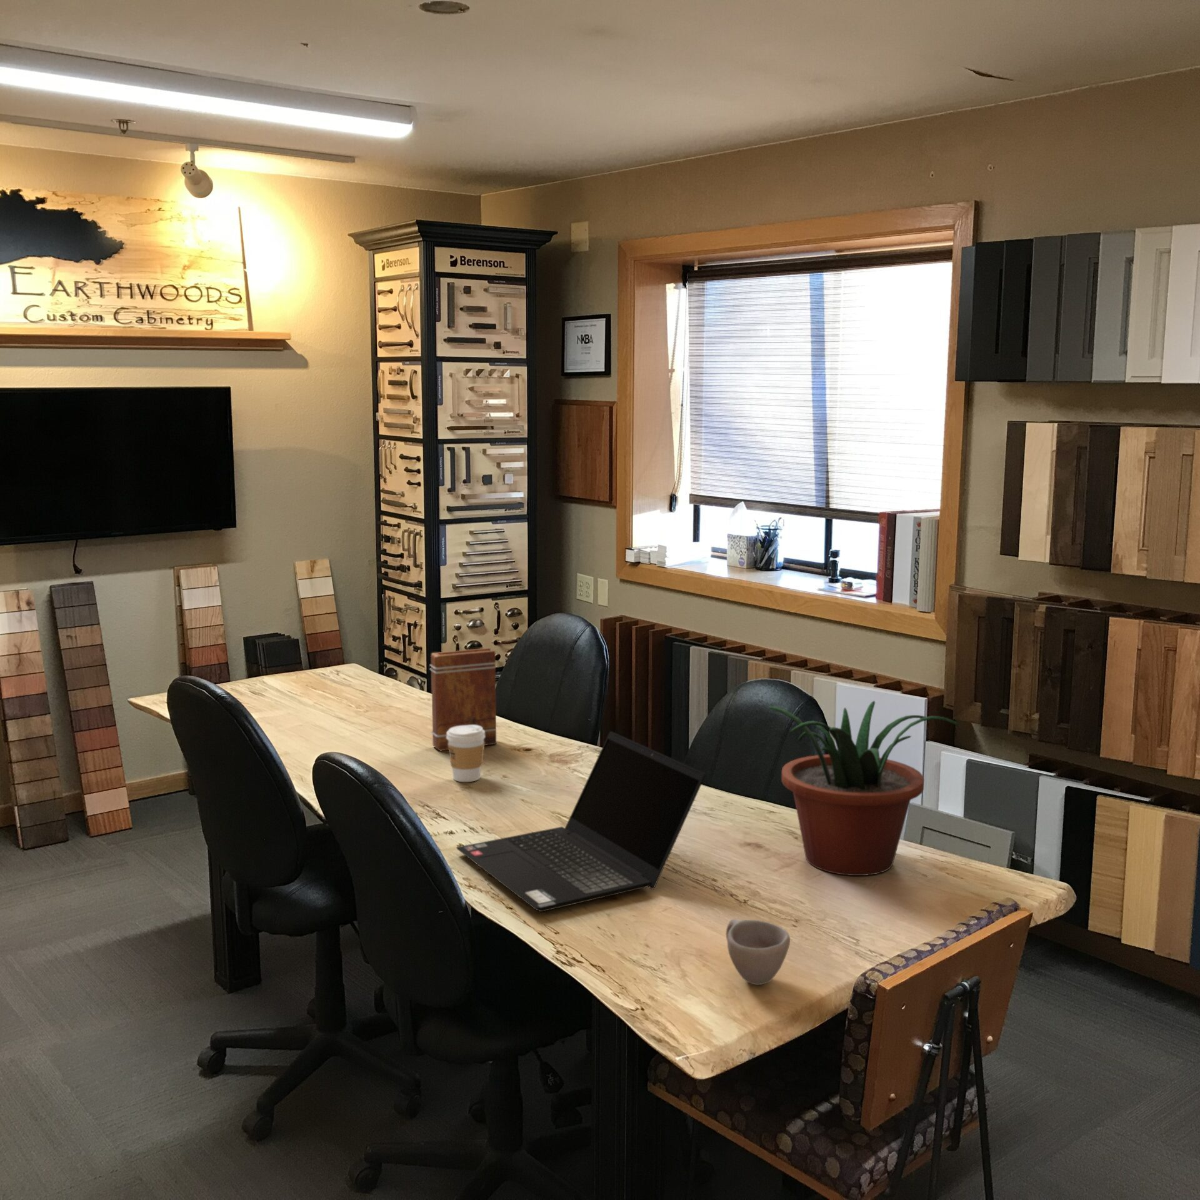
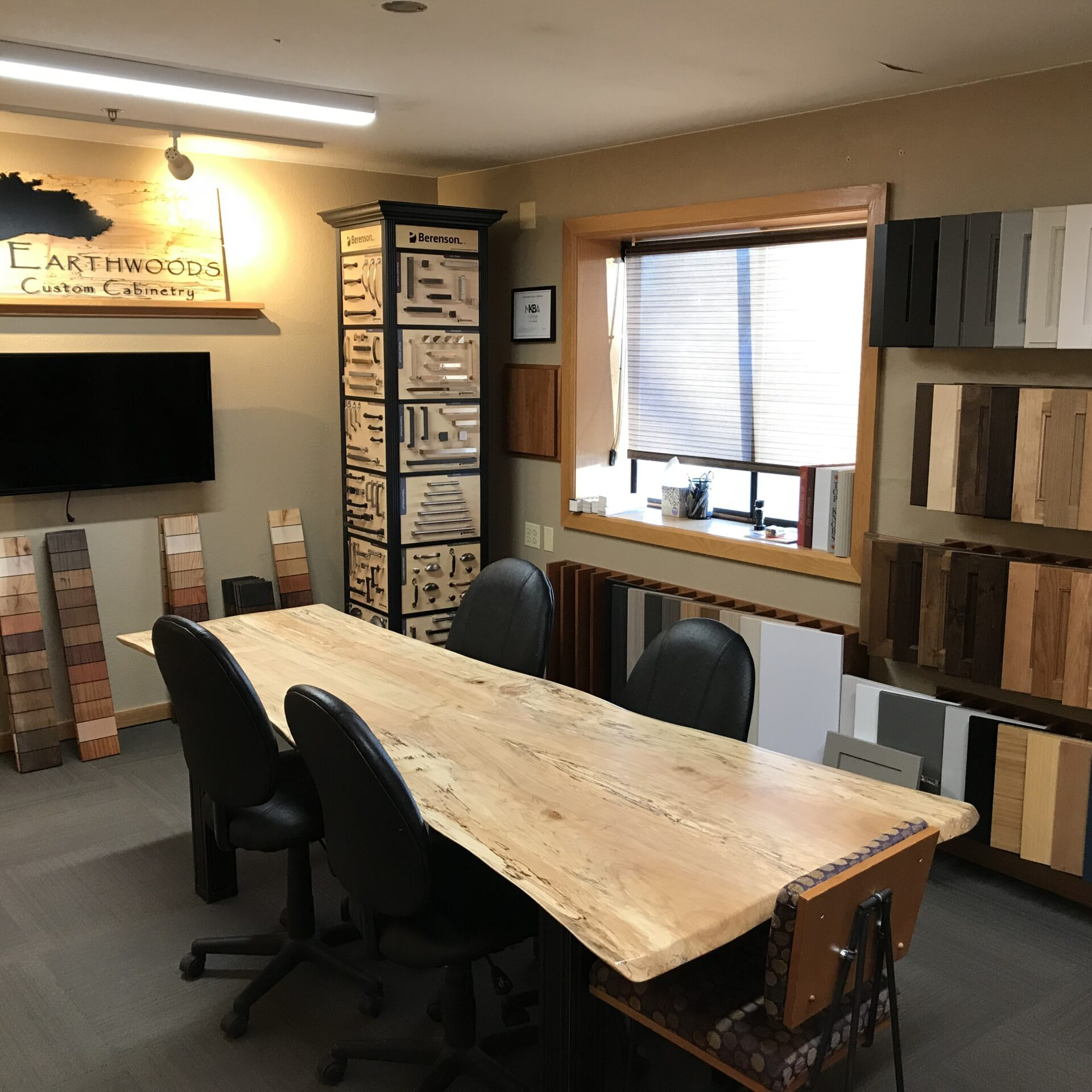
- coffee cup (466, 753)
- book (463, 699)
- potted plant (858, 789)
- cup (751, 953)
- laptop computer (577, 815)
